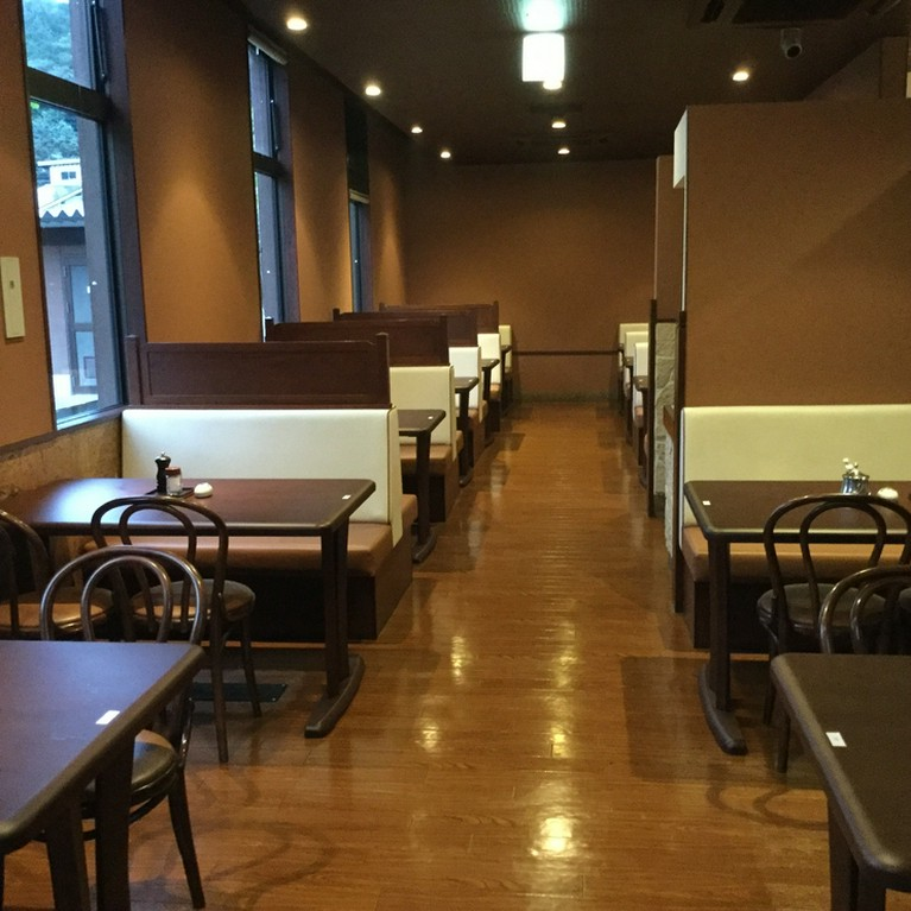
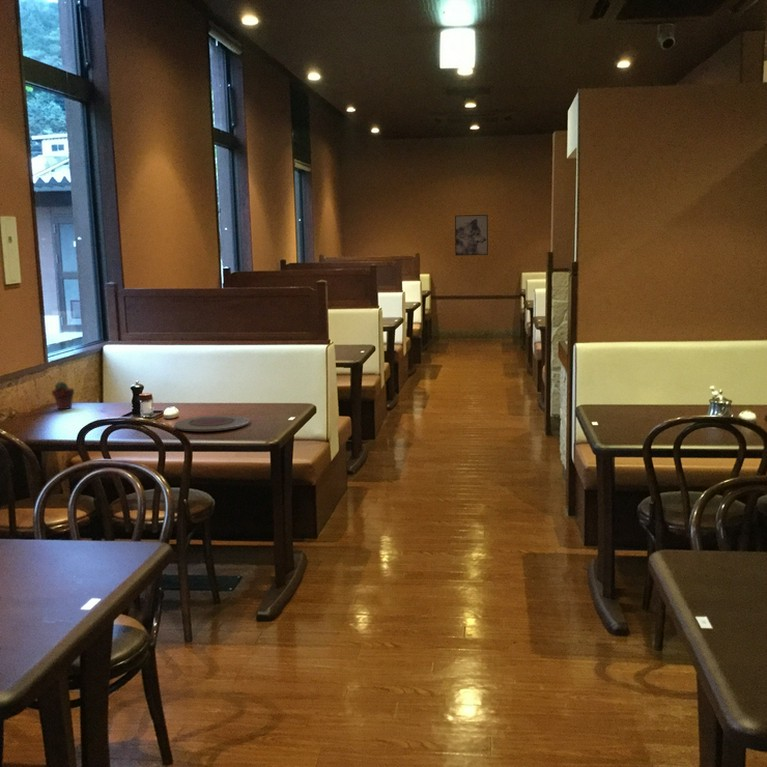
+ potted succulent (63, 395)
+ wall art (471, 235)
+ plate (212, 422)
